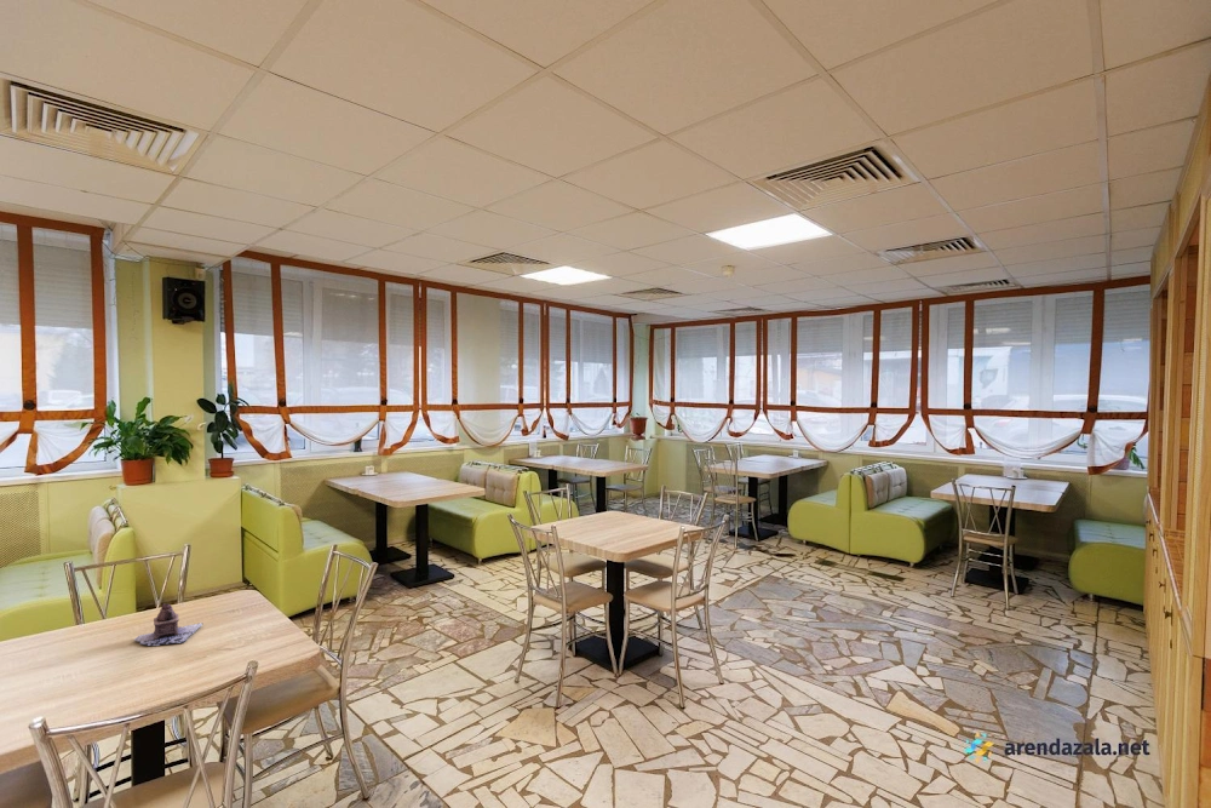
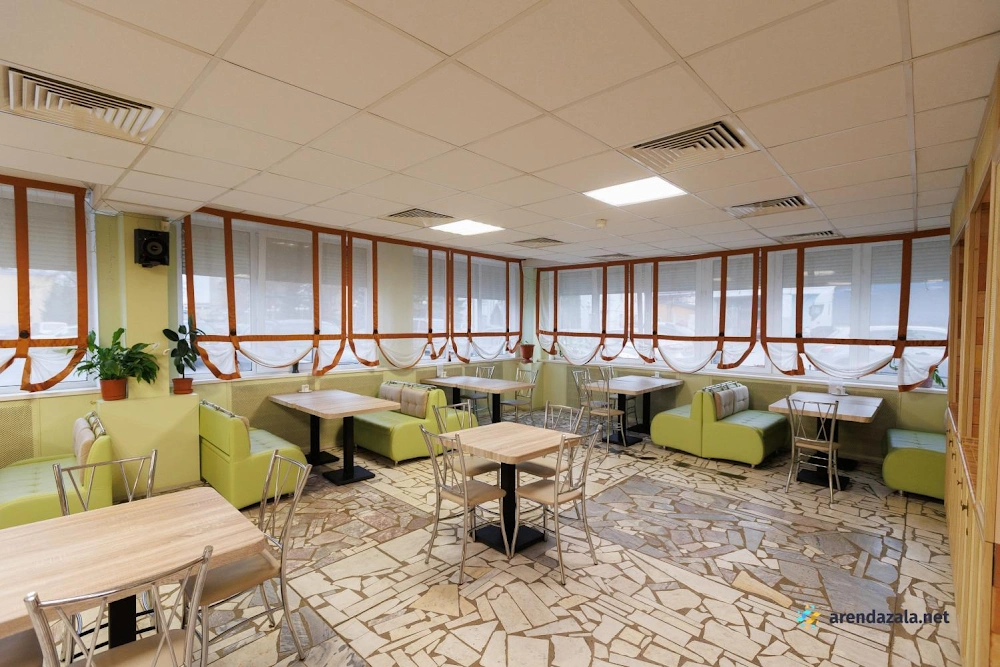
- teapot (166, 620)
